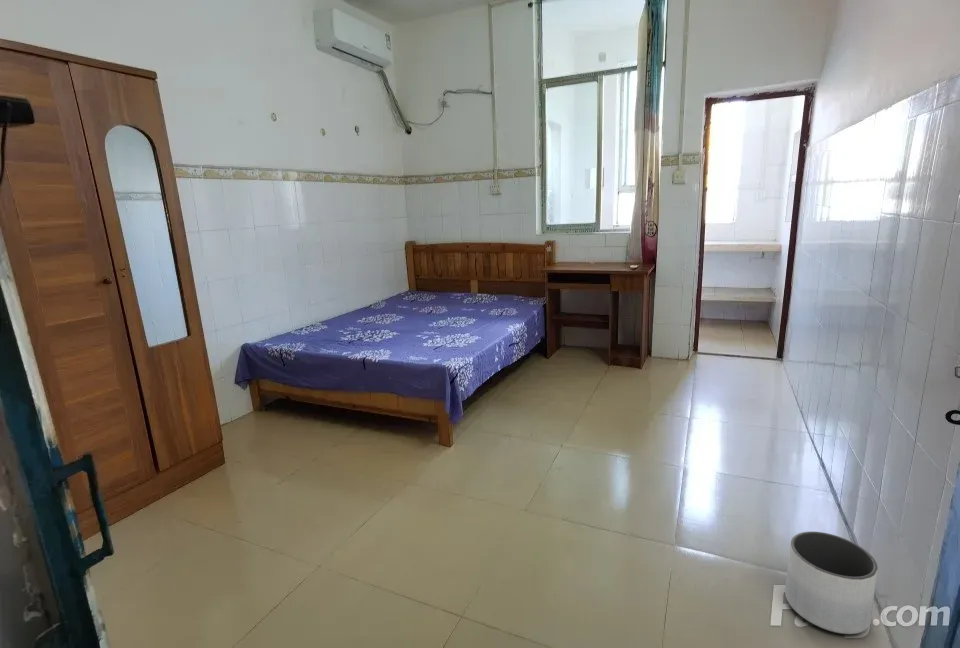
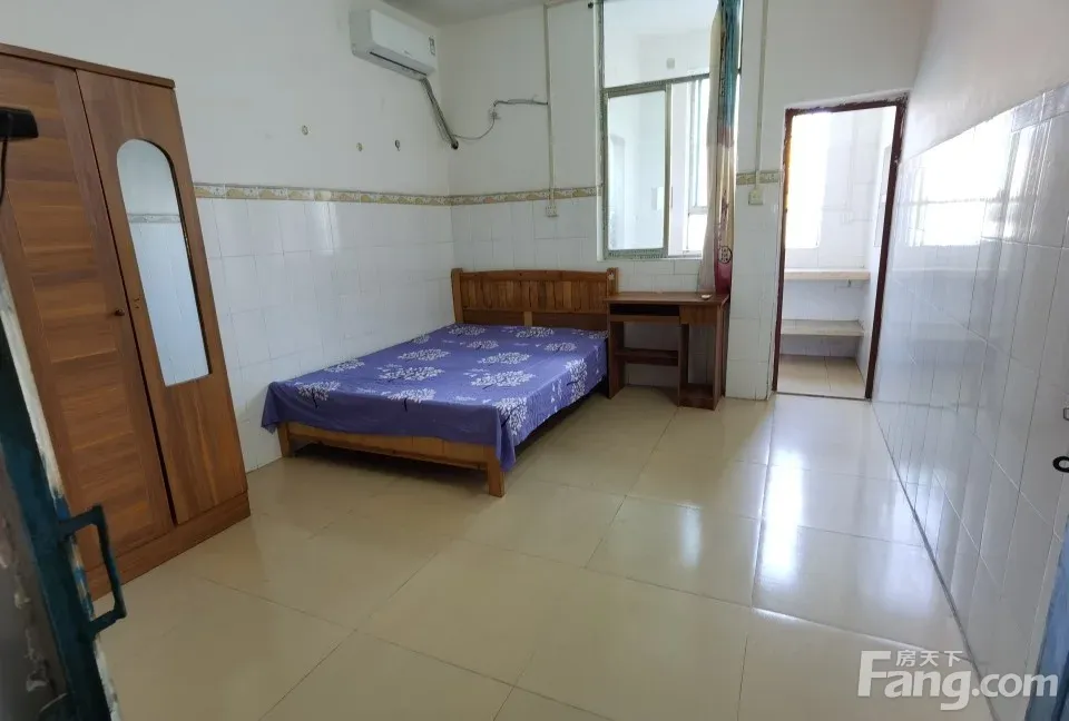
- planter (829, 581)
